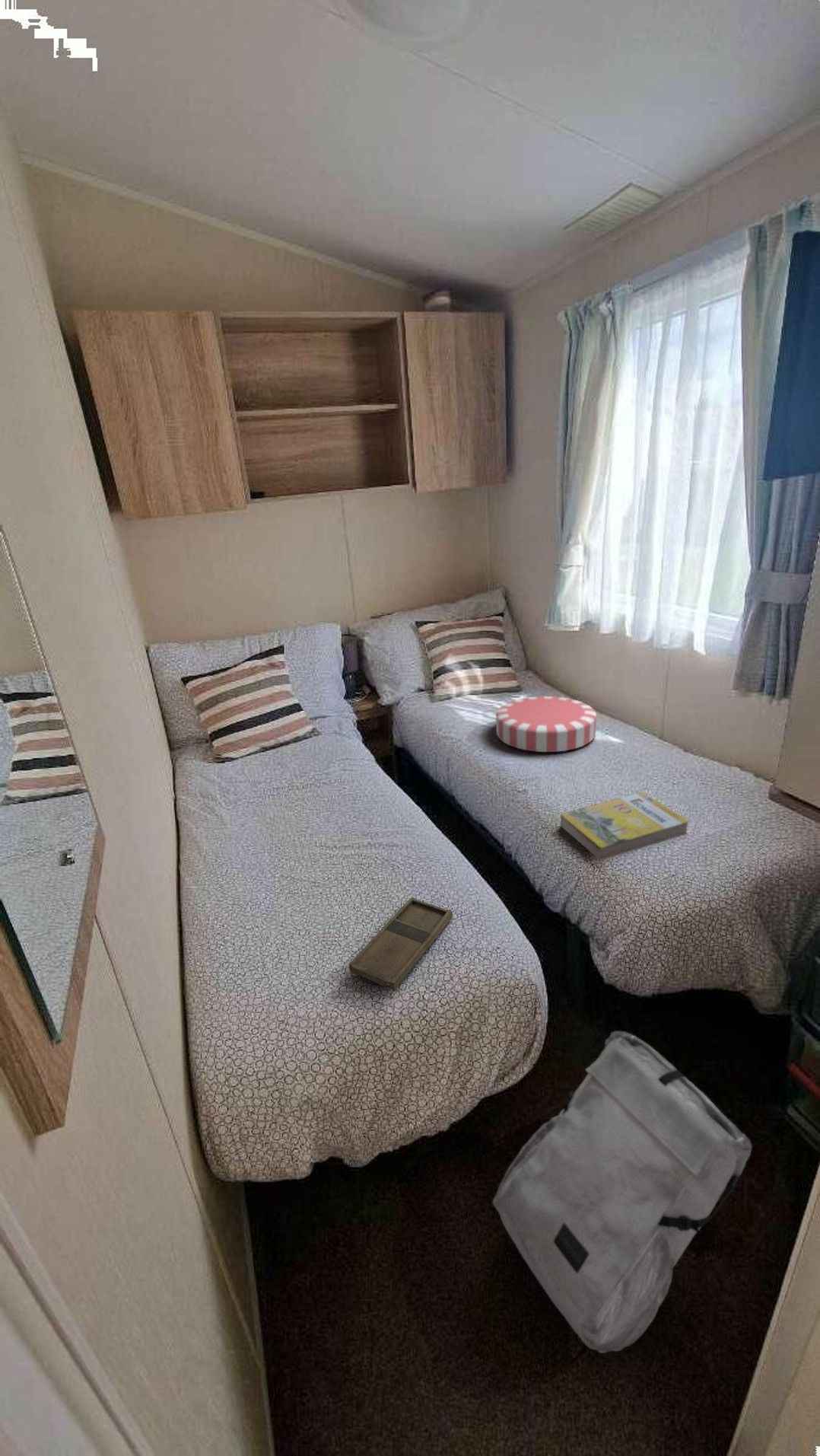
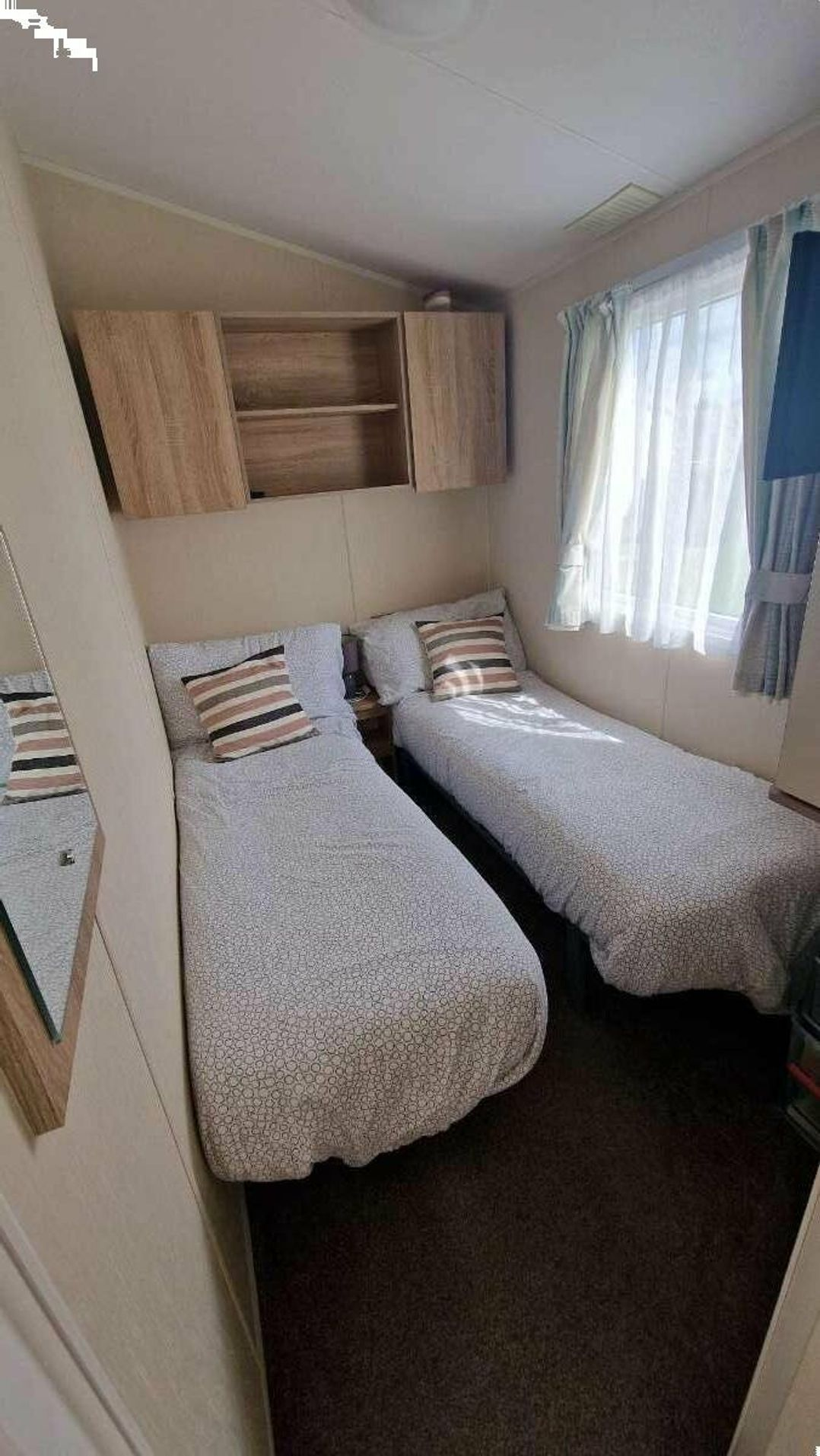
- backpack (621, 1170)
- tray (404, 939)
- book (622, 824)
- cushion (545, 722)
